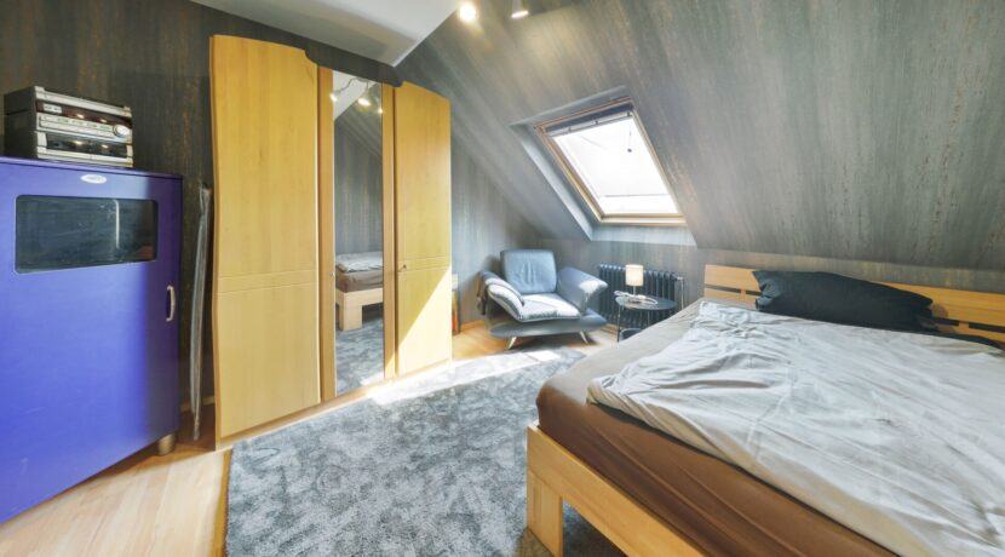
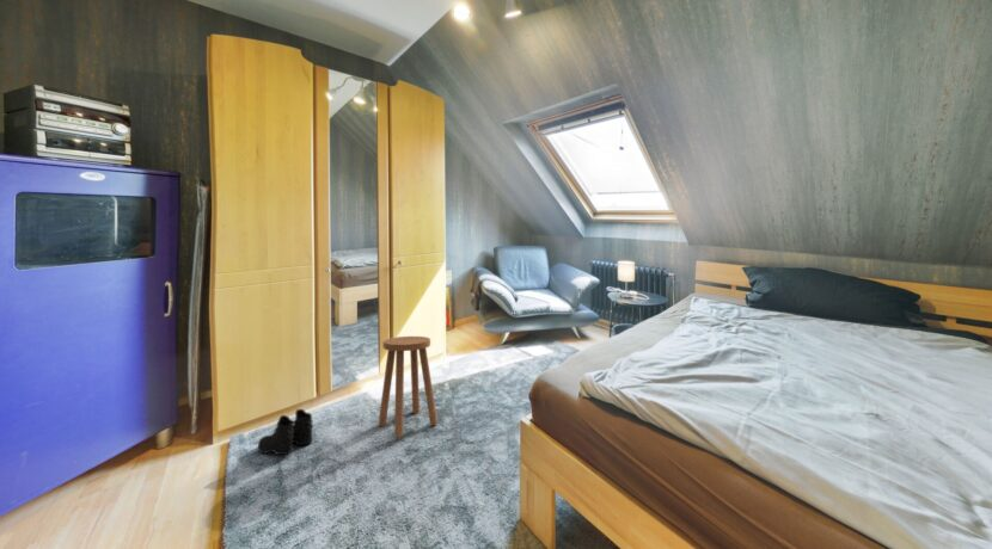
+ boots (286, 428)
+ stool (411, 382)
